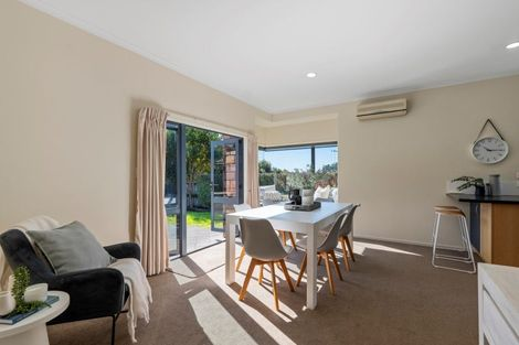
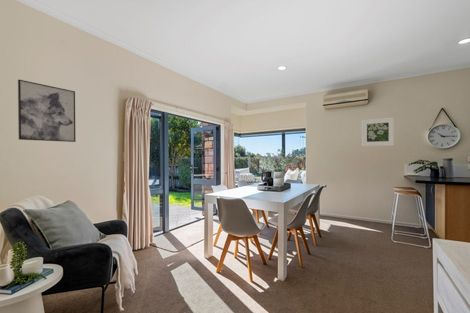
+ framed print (377, 132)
+ wall art (49, 113)
